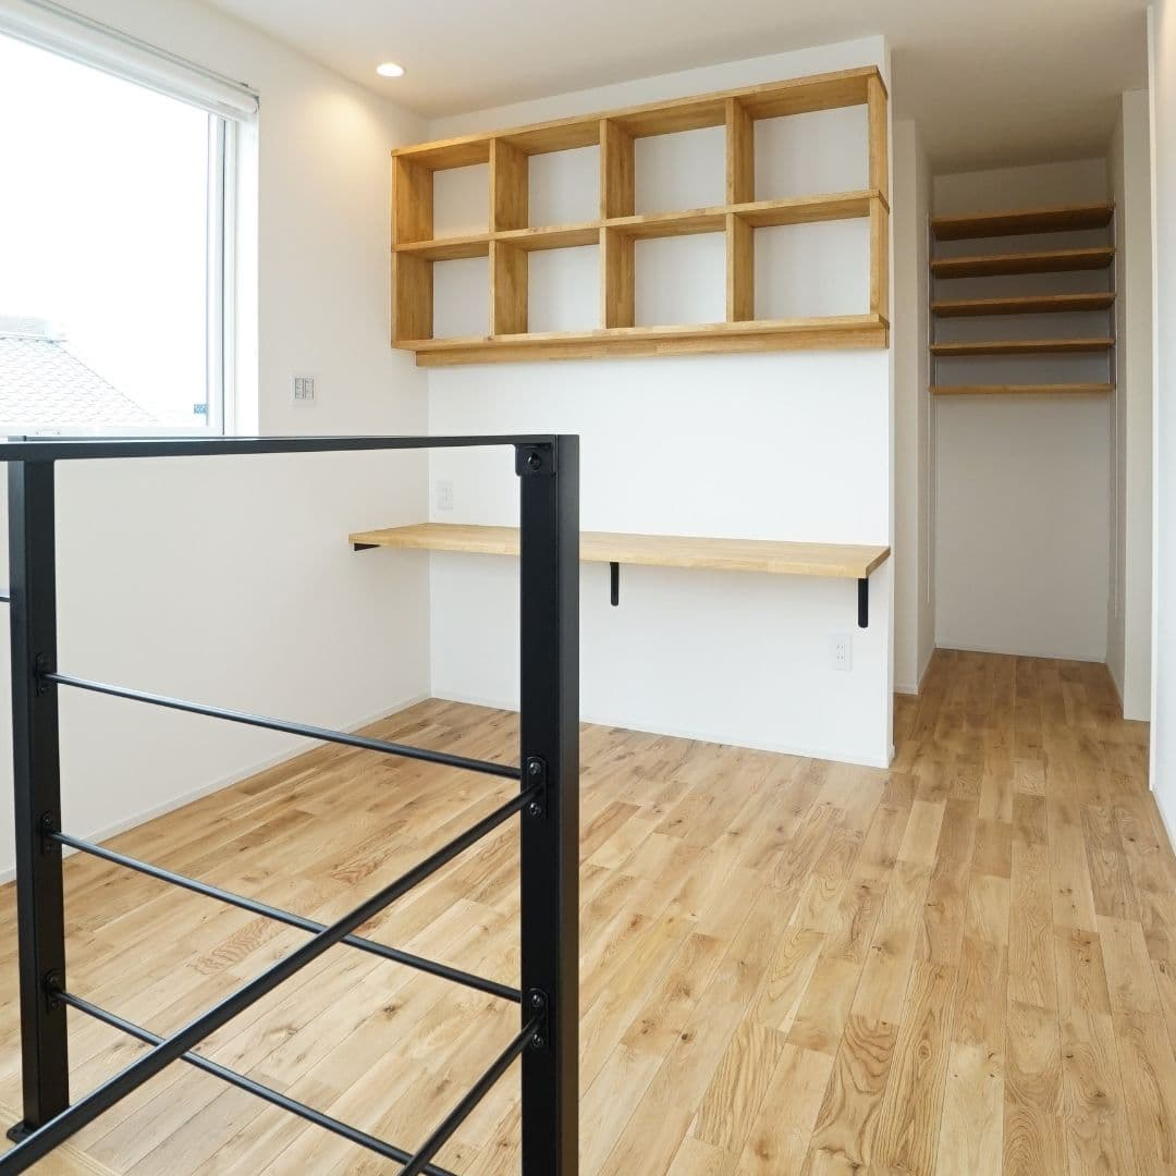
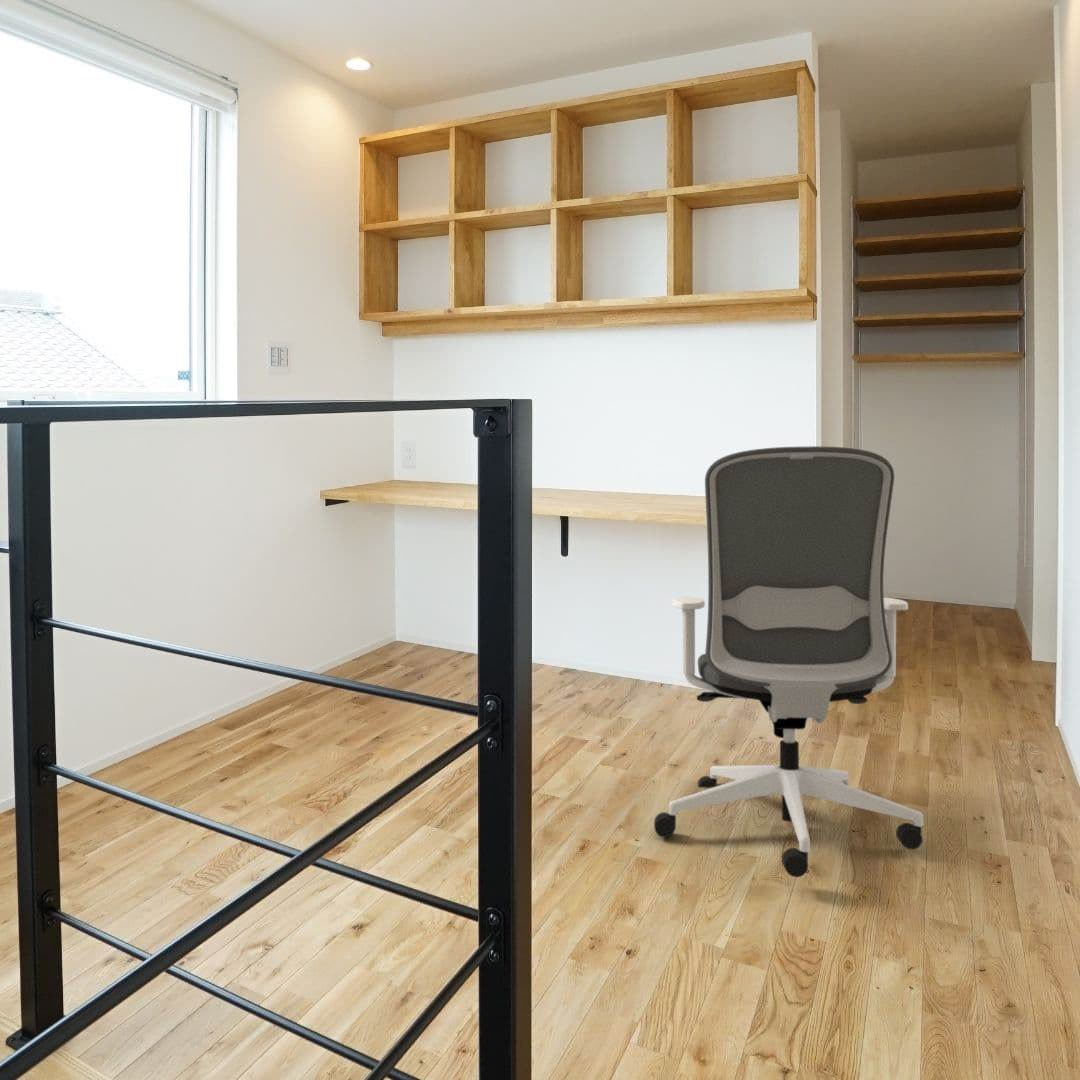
+ office chair (781, 642)
